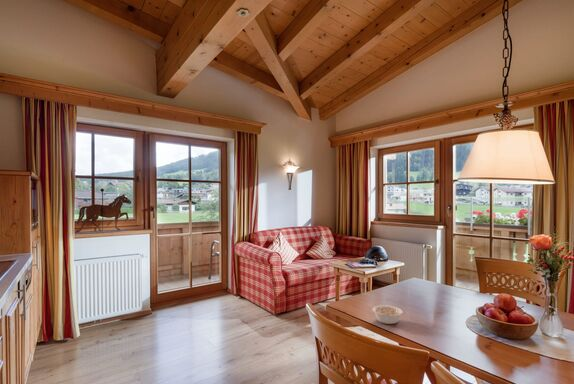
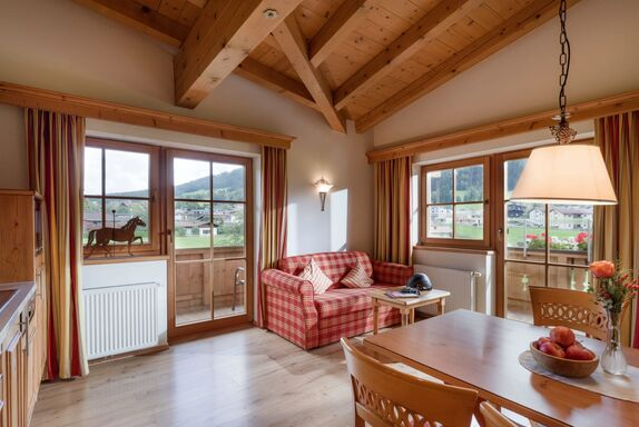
- legume (388, 314)
